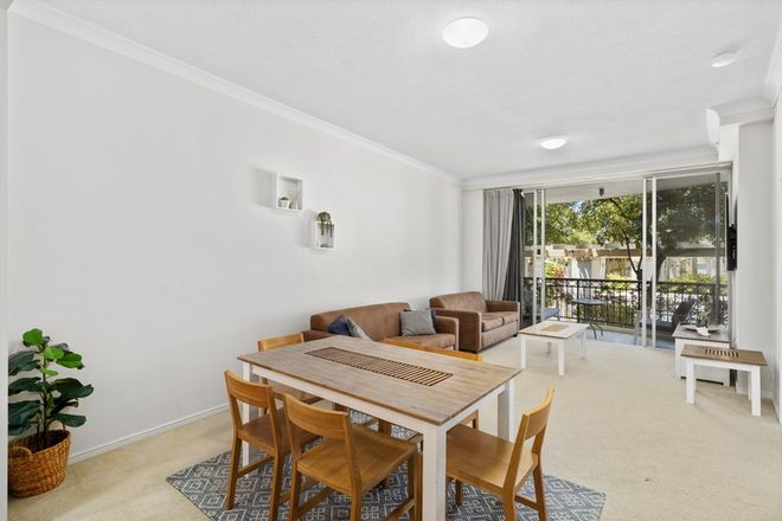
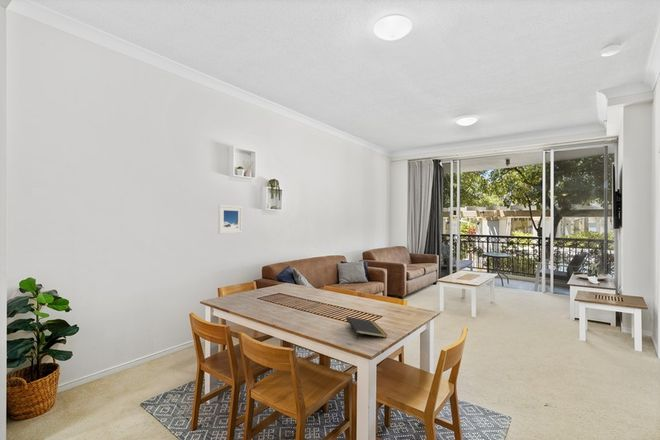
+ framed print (230, 219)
+ notepad (365, 326)
